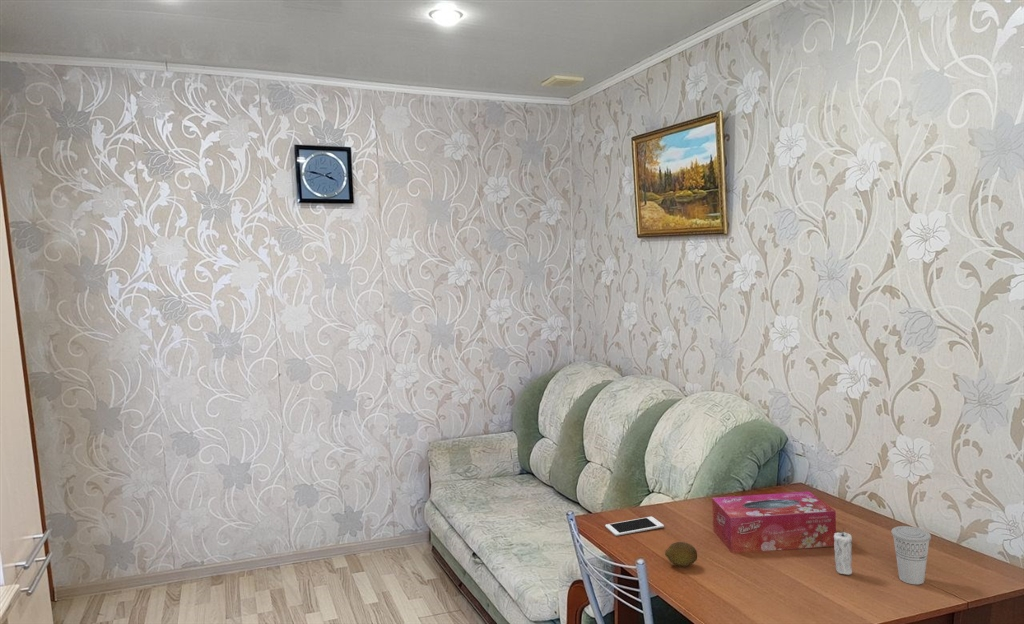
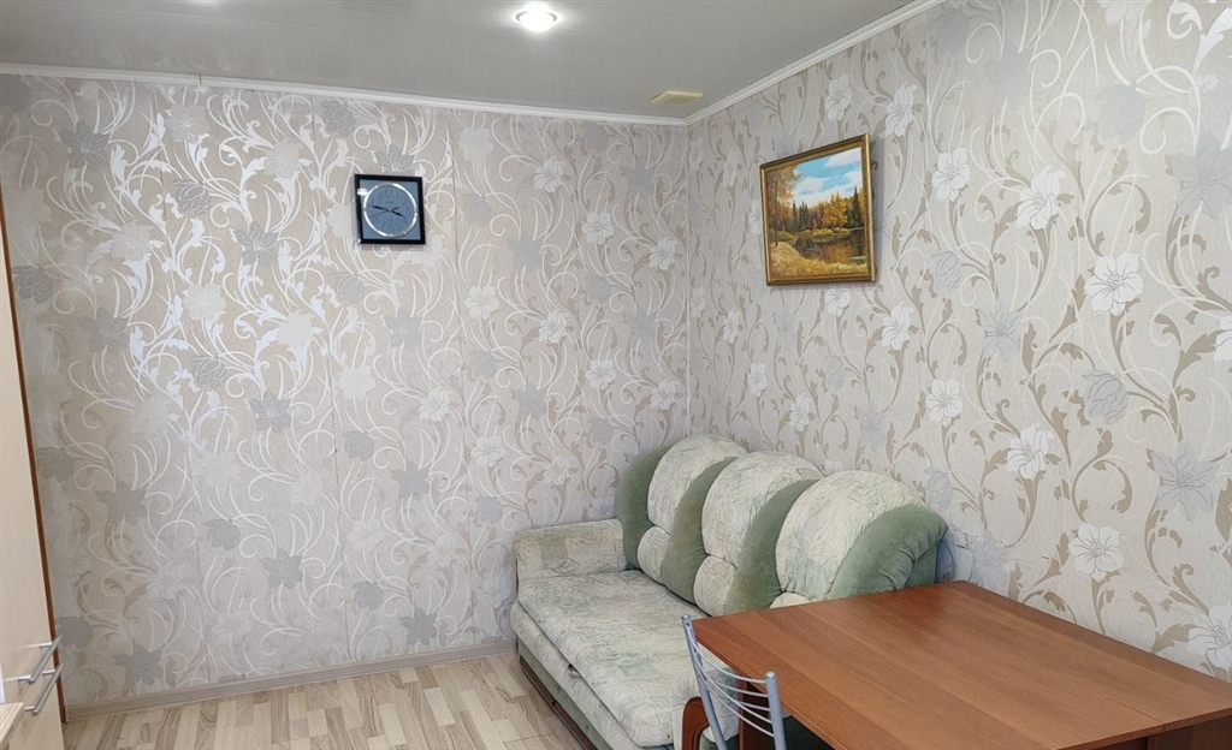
- tissue box (771, 521)
- fruit (681, 554)
- candle (843, 549)
- cell phone (634, 526)
- cup (911, 555)
